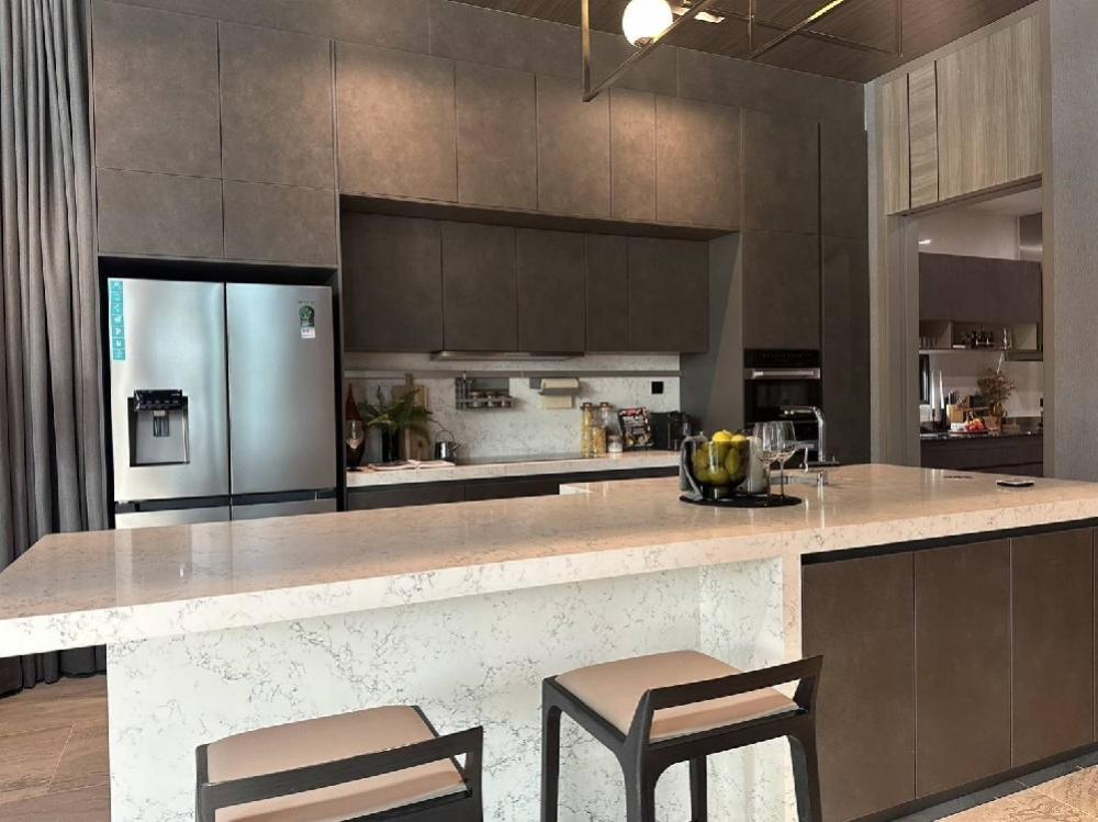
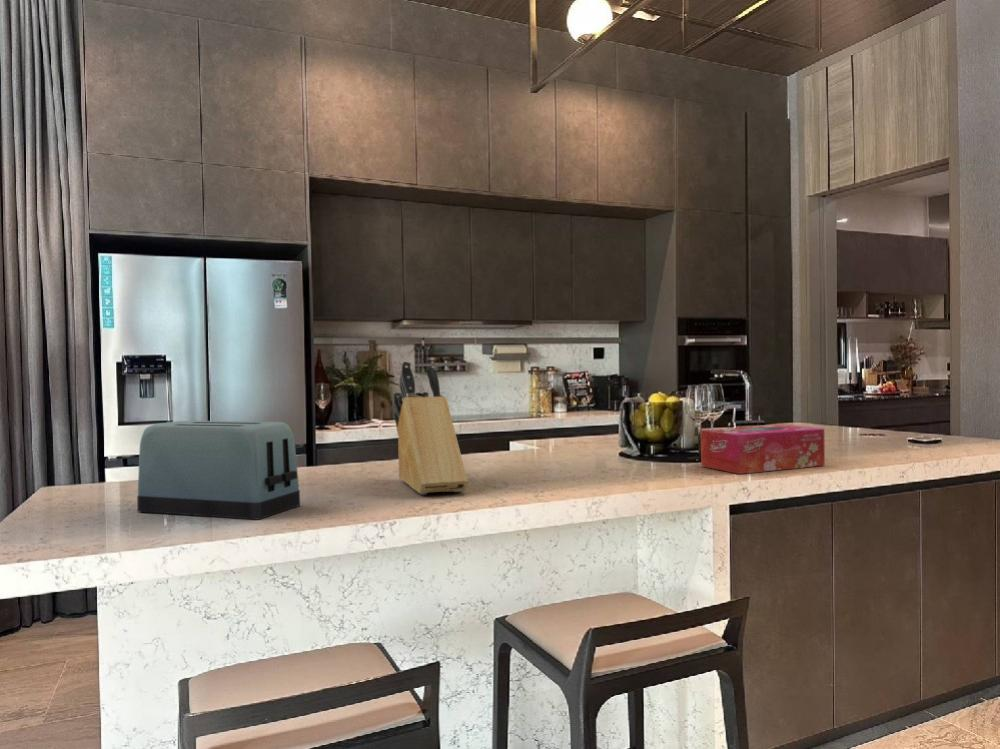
+ toaster (220, 465)
+ knife block (426, 422)
+ tissue box (762, 447)
